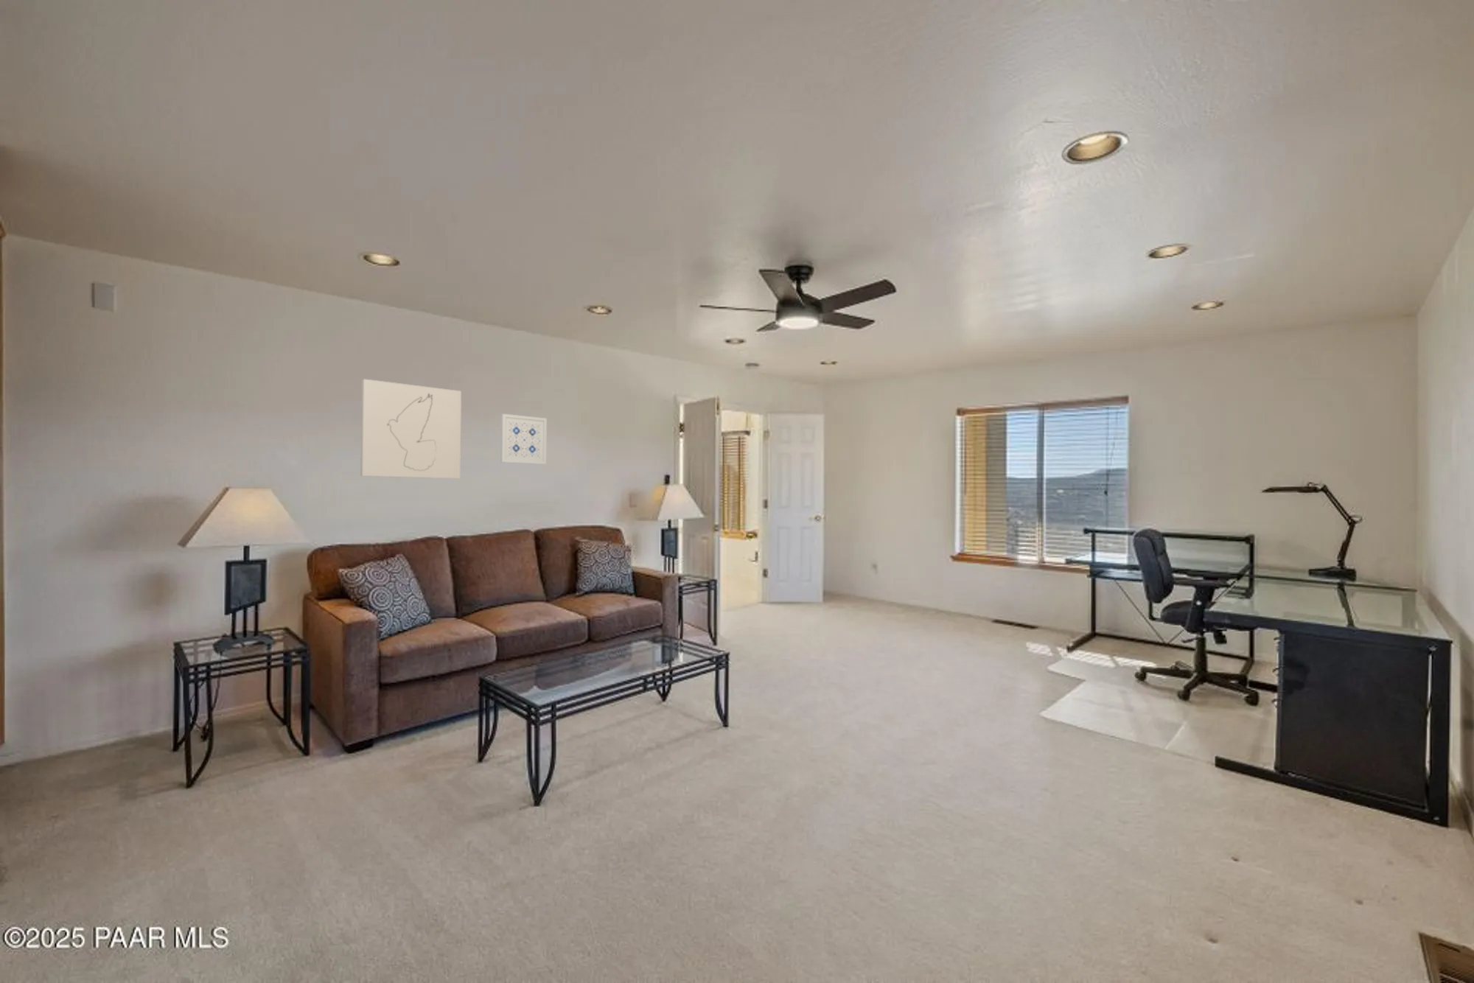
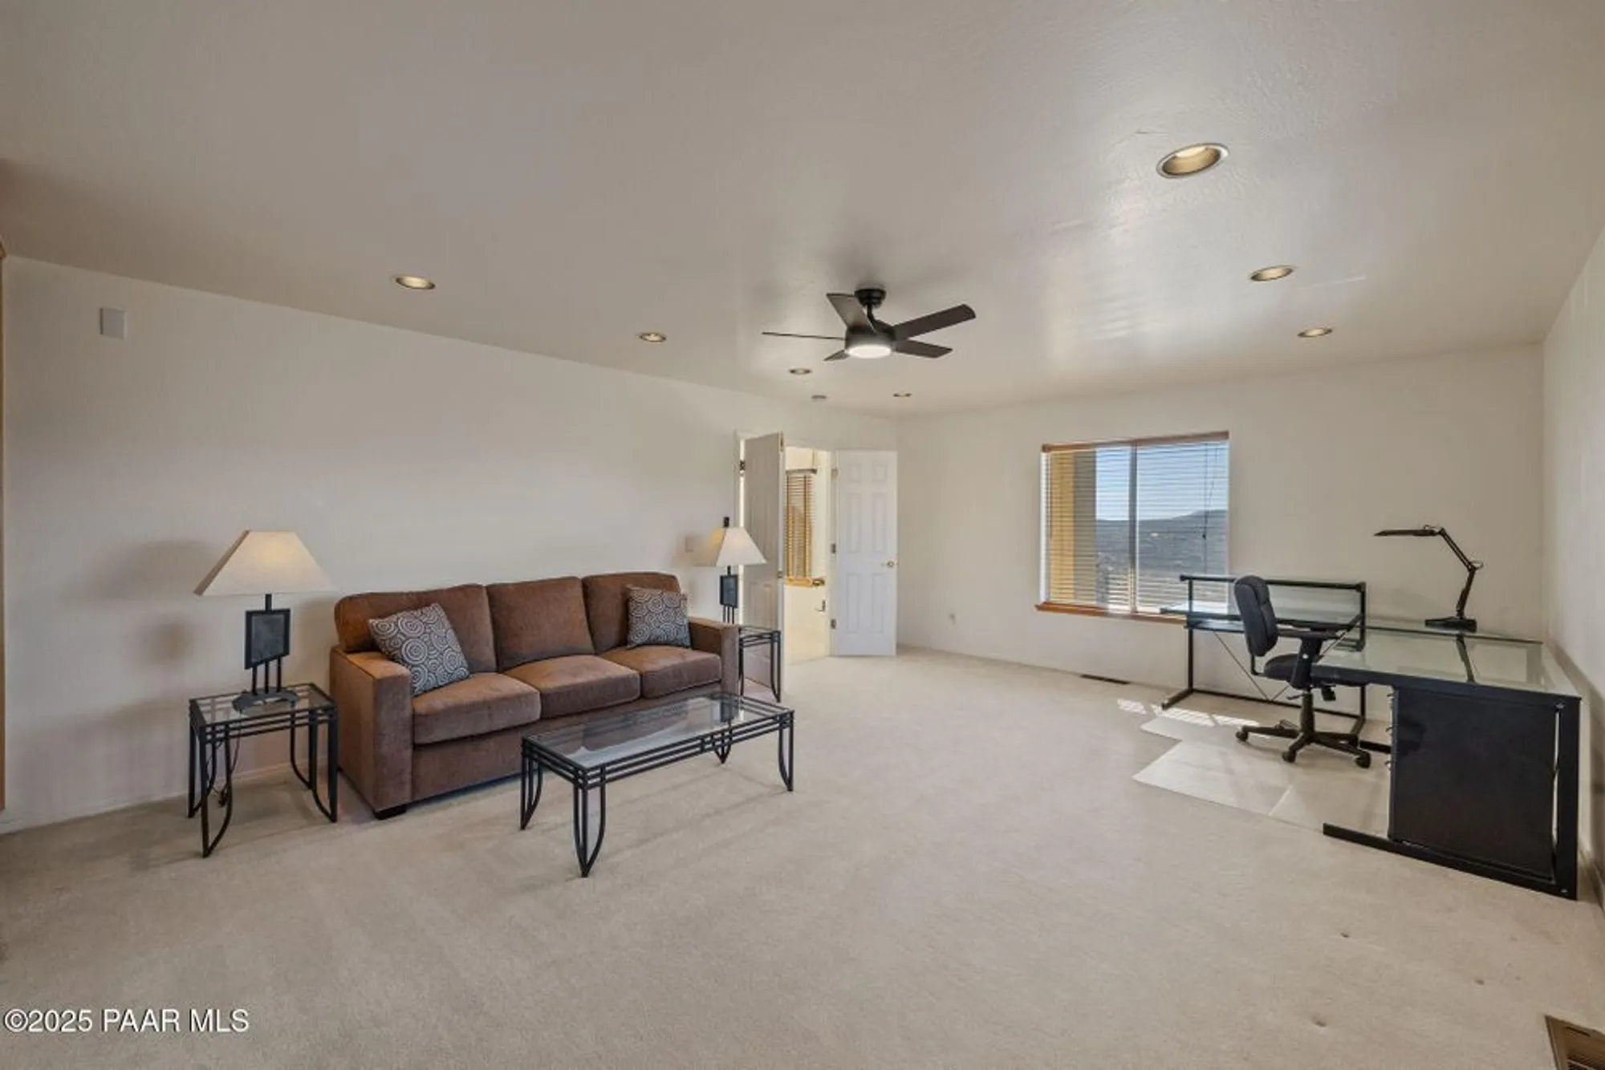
- wall art (524, 439)
- wall art (412, 431)
